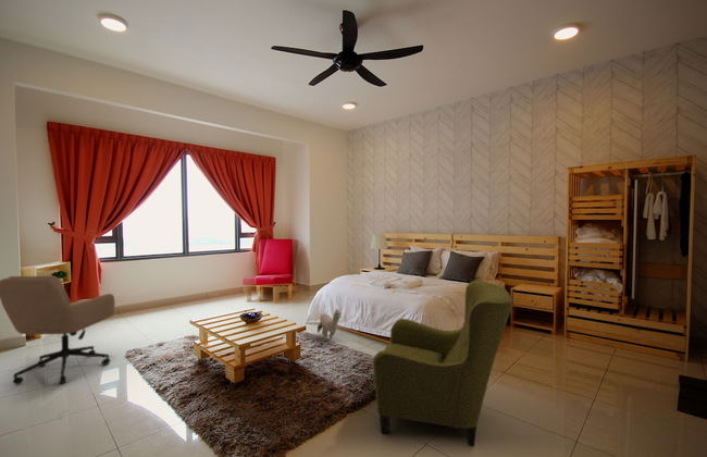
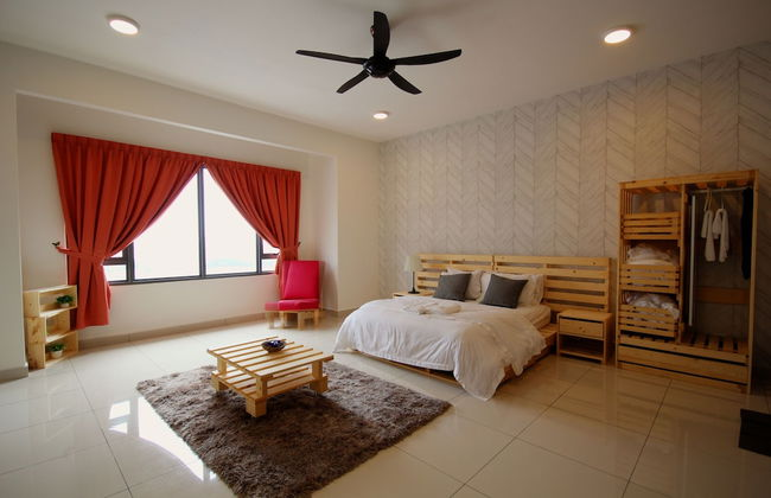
- office chair (62, 321)
- armchair (441, 351)
- plush toy (328, 322)
